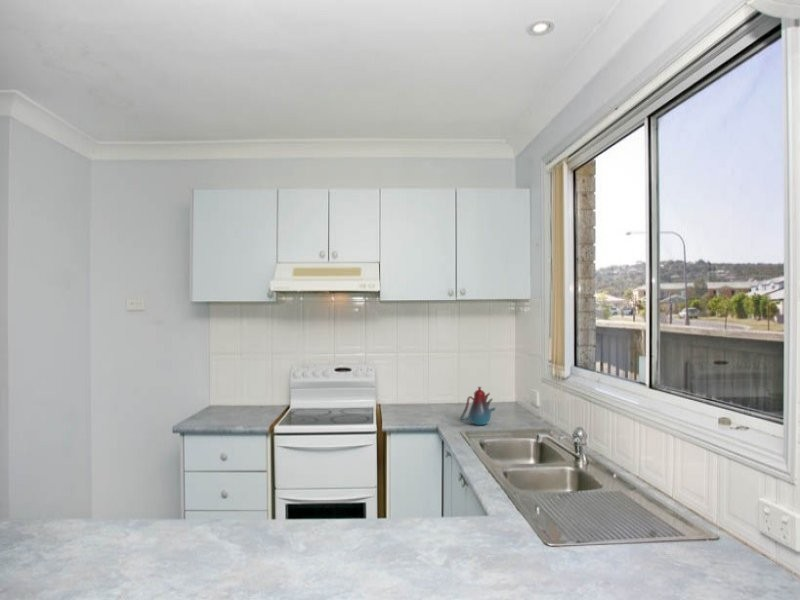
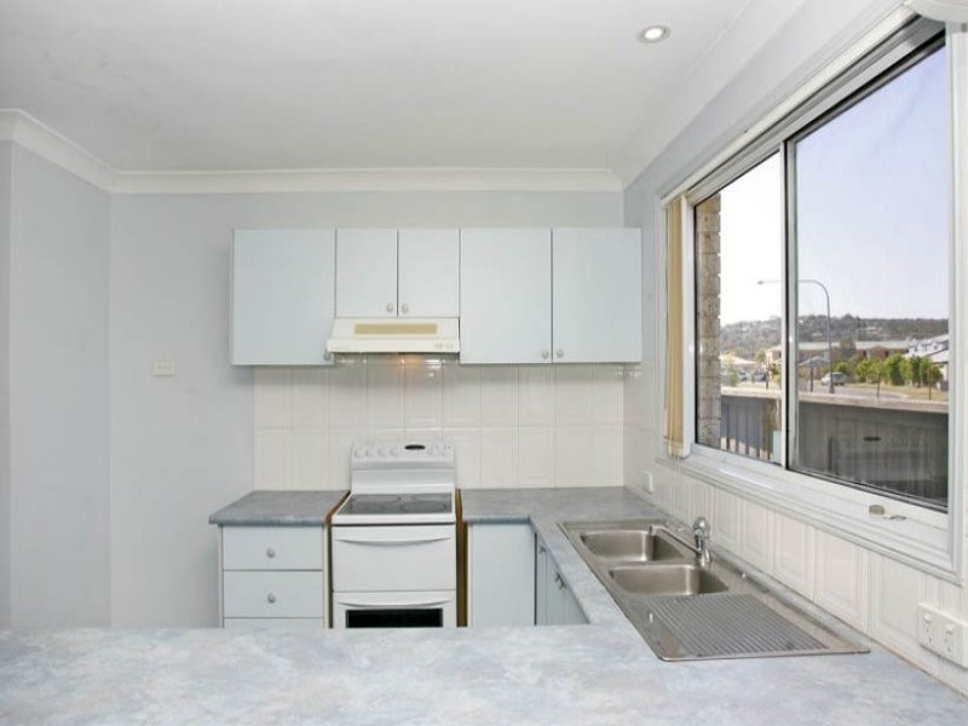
- teakettle (478, 405)
